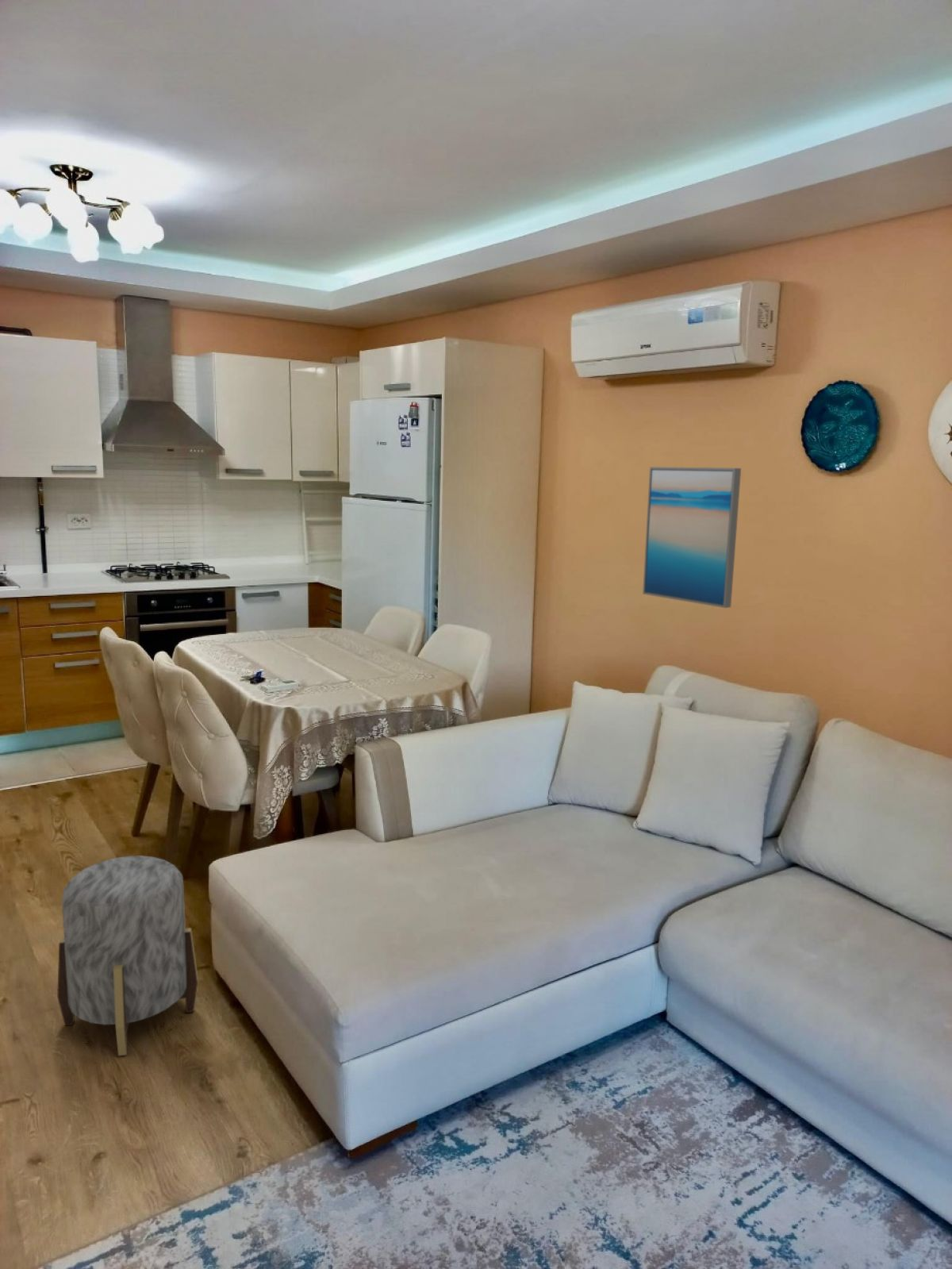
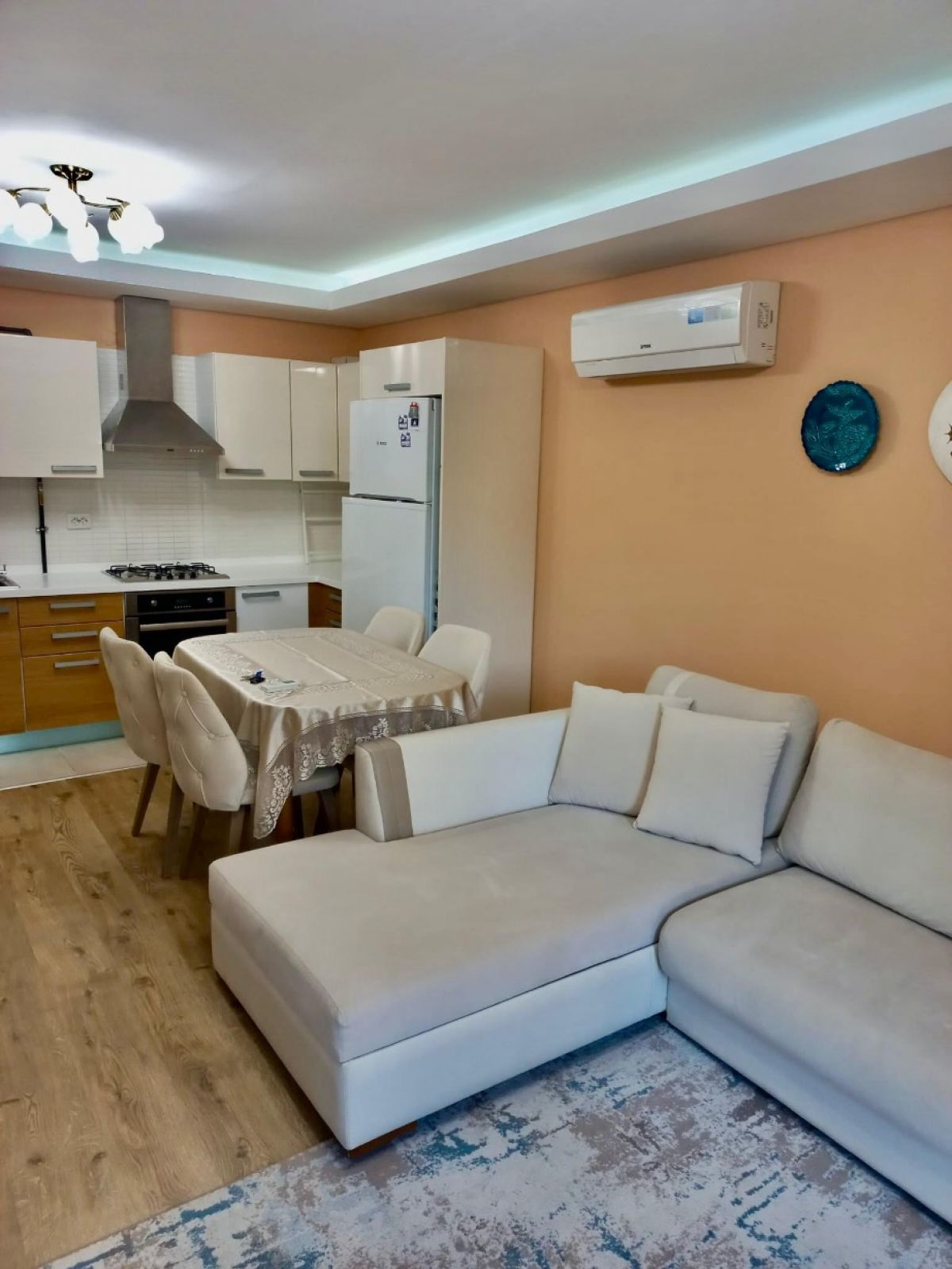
- stool (127, 944)
- wall art (689, 535)
